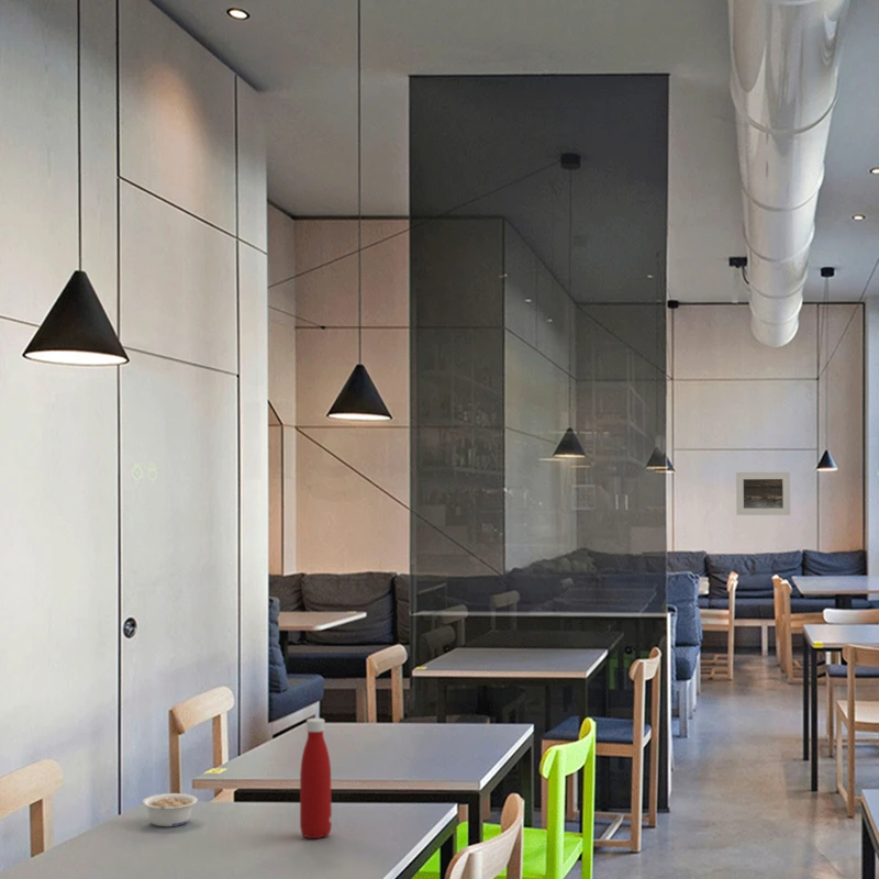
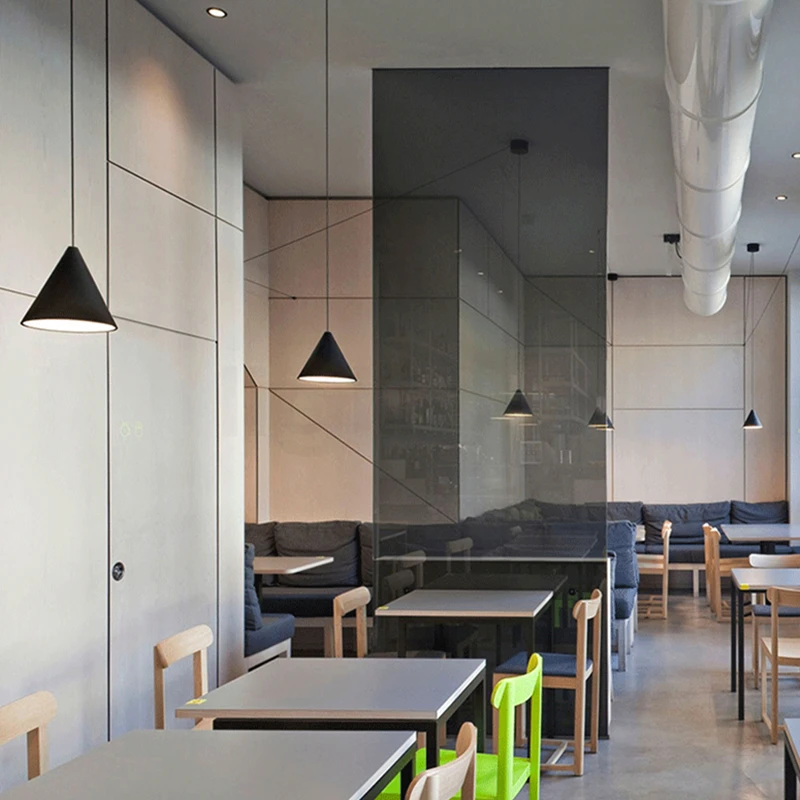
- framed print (763, 493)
- bottle (315, 777)
- legume (170, 809)
